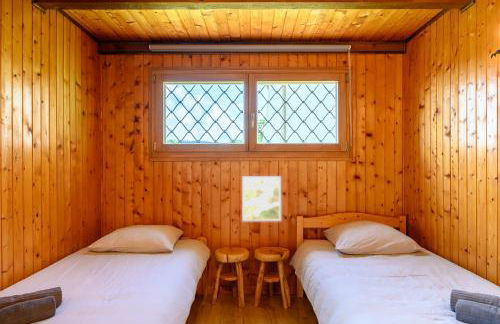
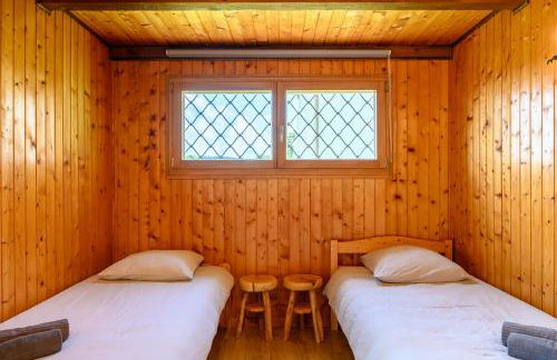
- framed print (261, 198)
